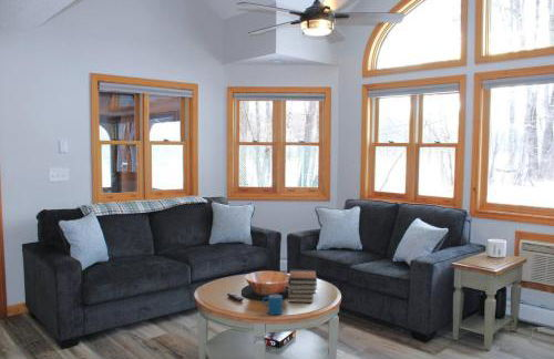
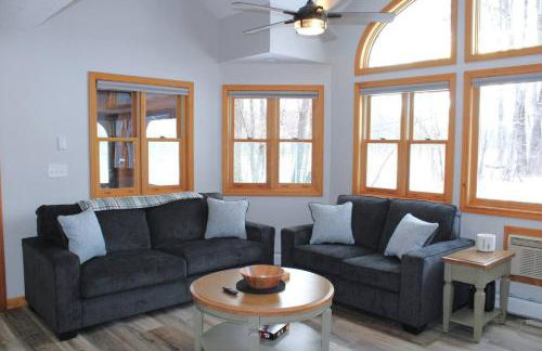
- mug (271, 304)
- book stack (301, 285)
